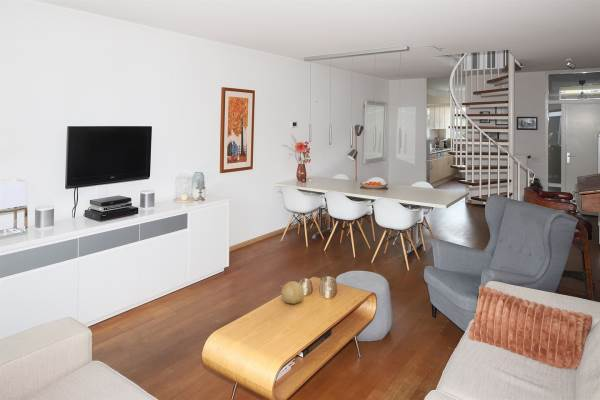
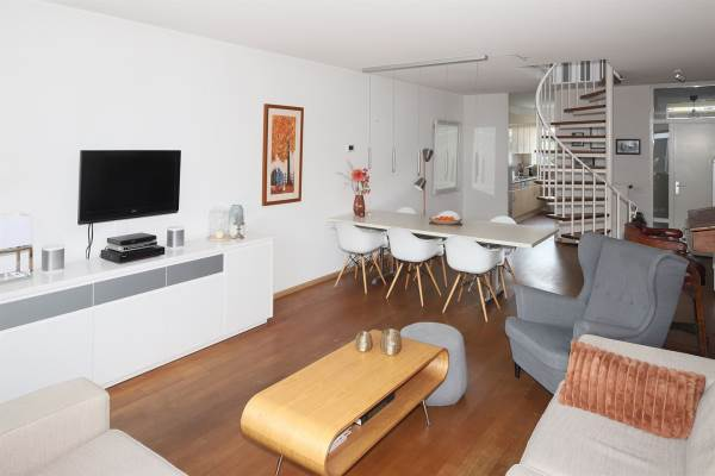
- decorative ball (292, 292)
